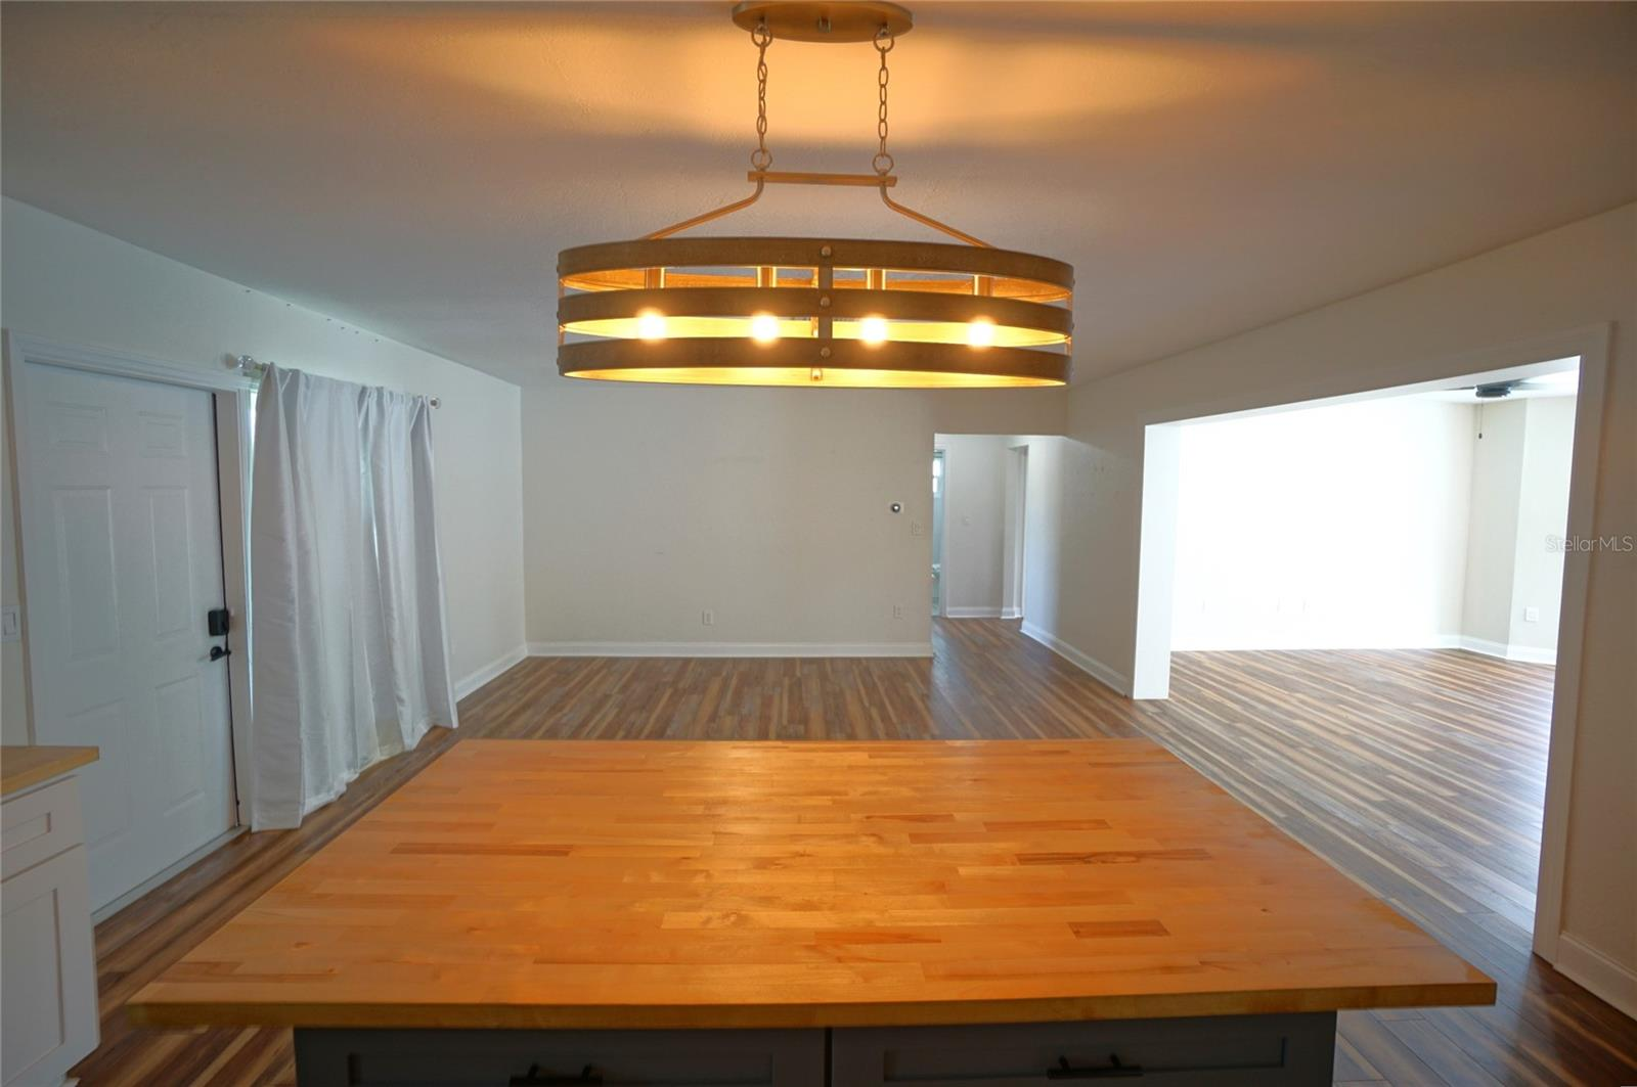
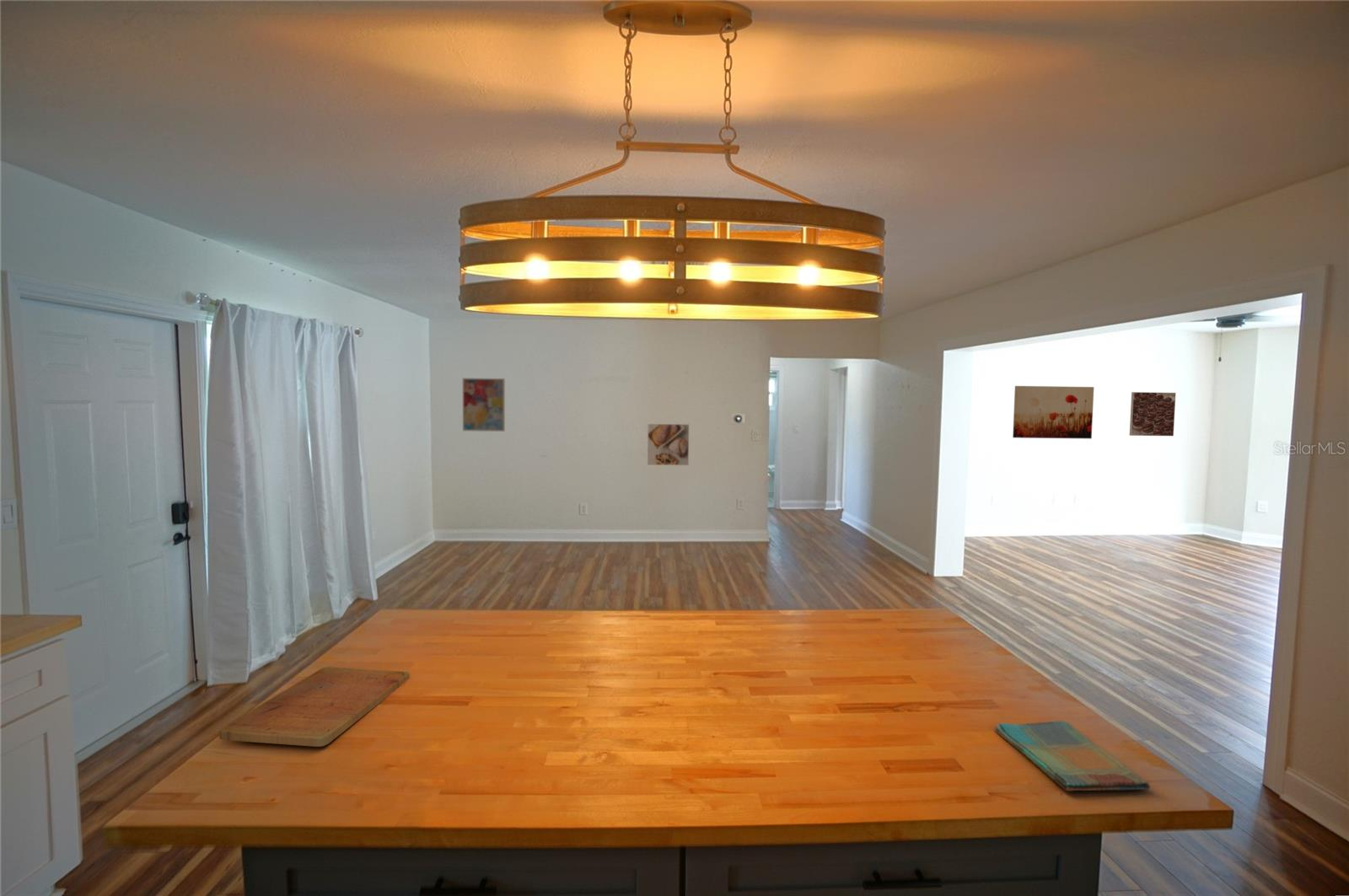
+ cutting board (324, 701)
+ wall art (1053, 412)
+ wall art (483, 405)
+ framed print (1153, 414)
+ dish towel (1066, 753)
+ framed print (668, 444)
